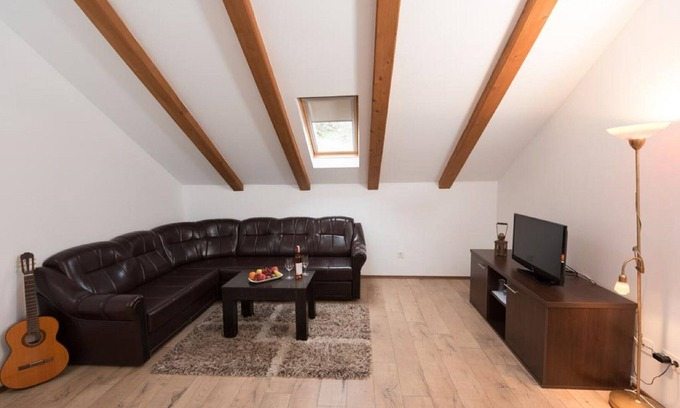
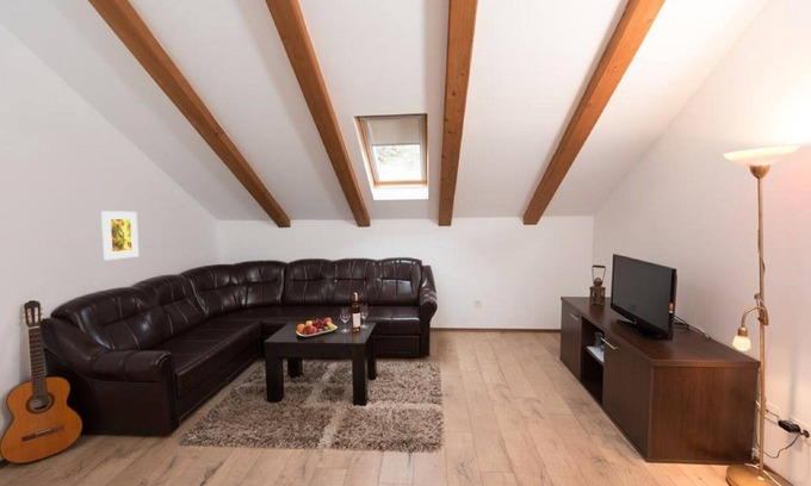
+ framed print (120, 235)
